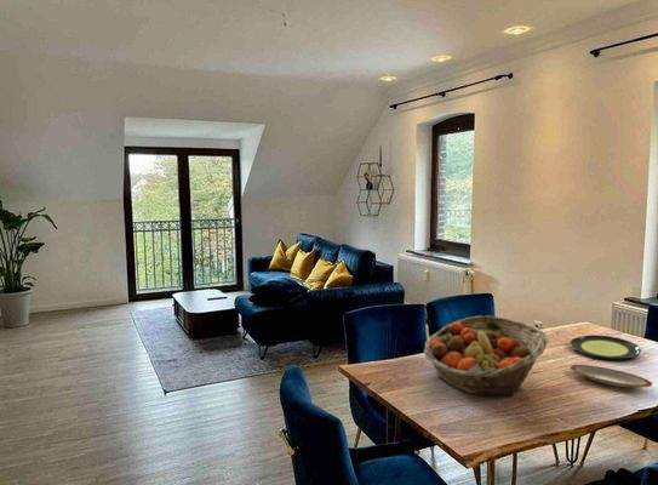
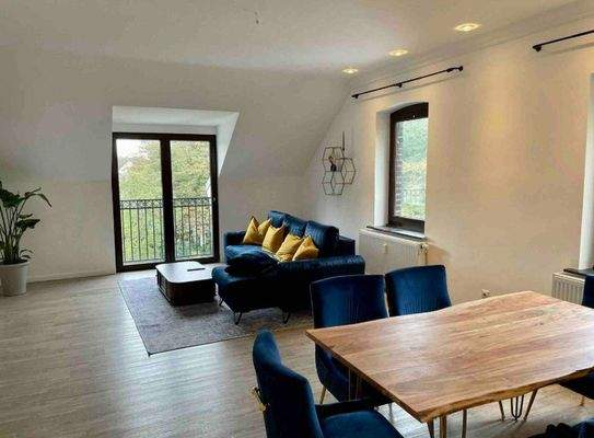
- plate (603, 347)
- plate (608, 377)
- fruit basket (481, 352)
